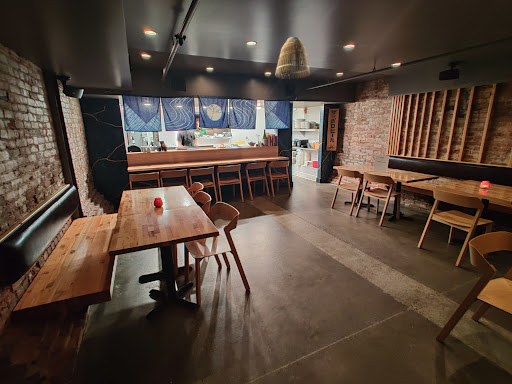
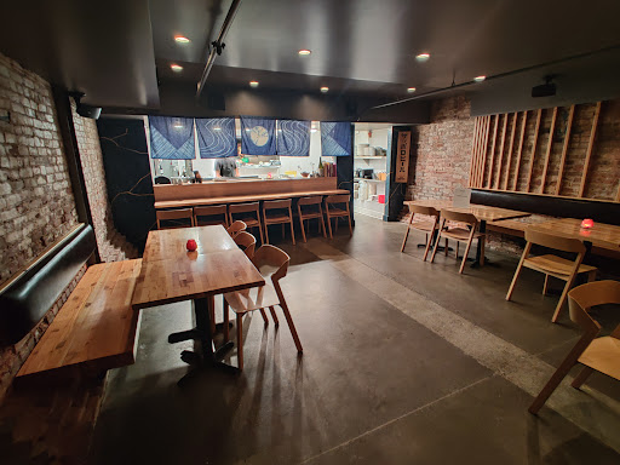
- lamp shade (292, 57)
